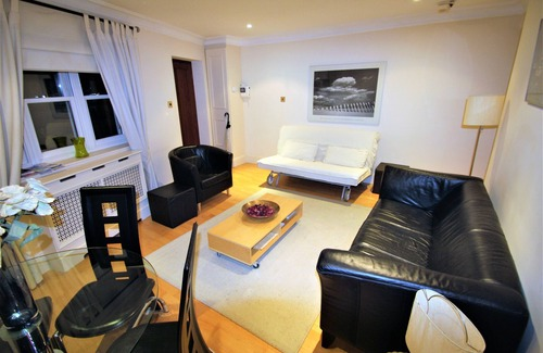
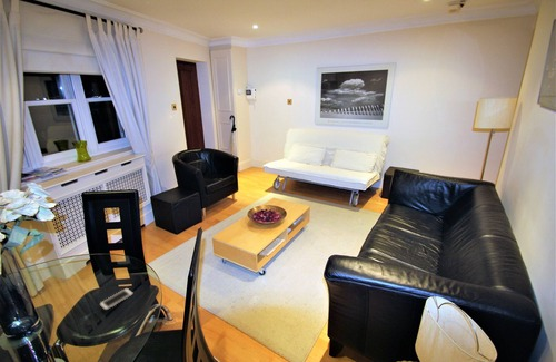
+ cell phone (117, 299)
